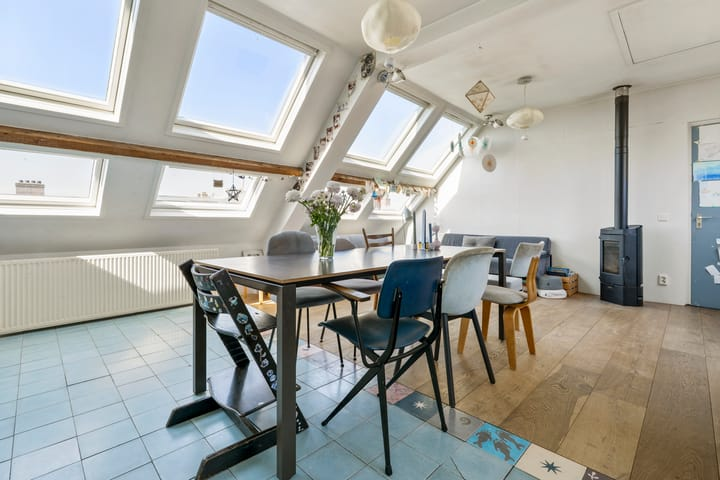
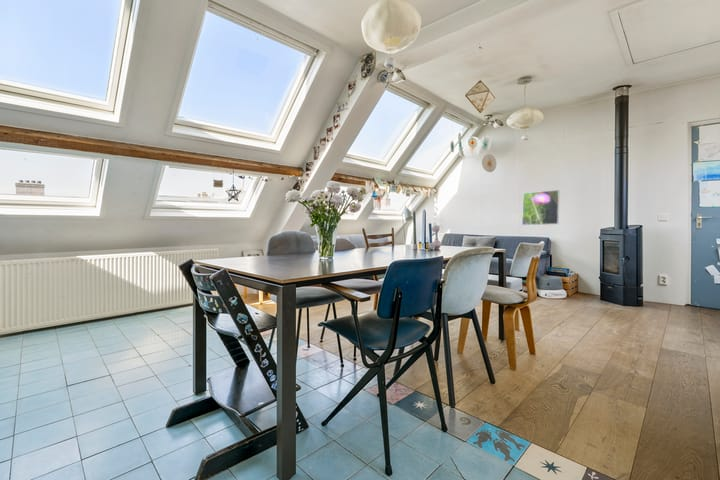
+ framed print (540, 208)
